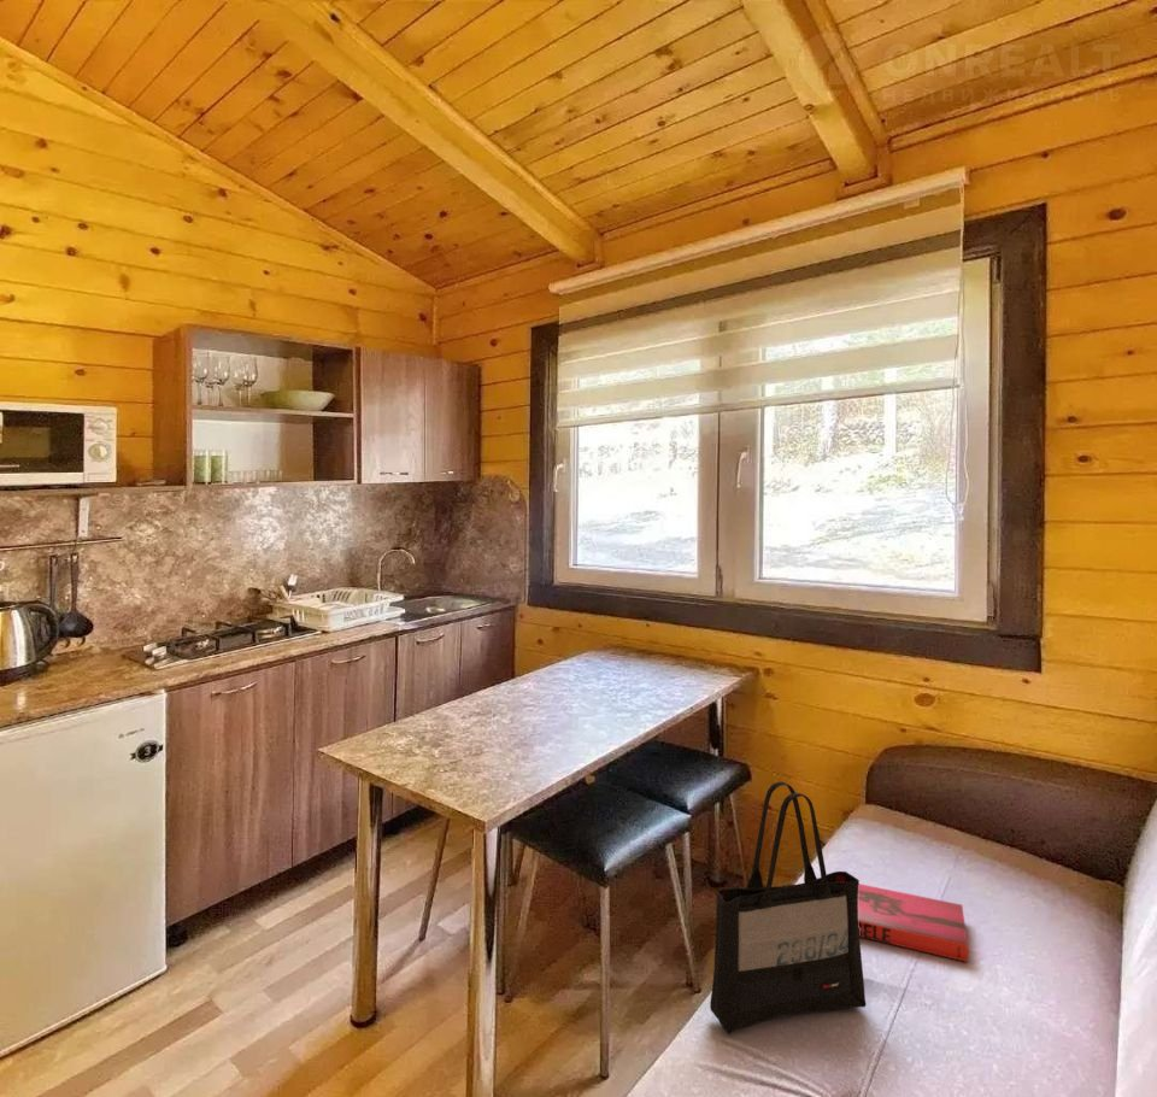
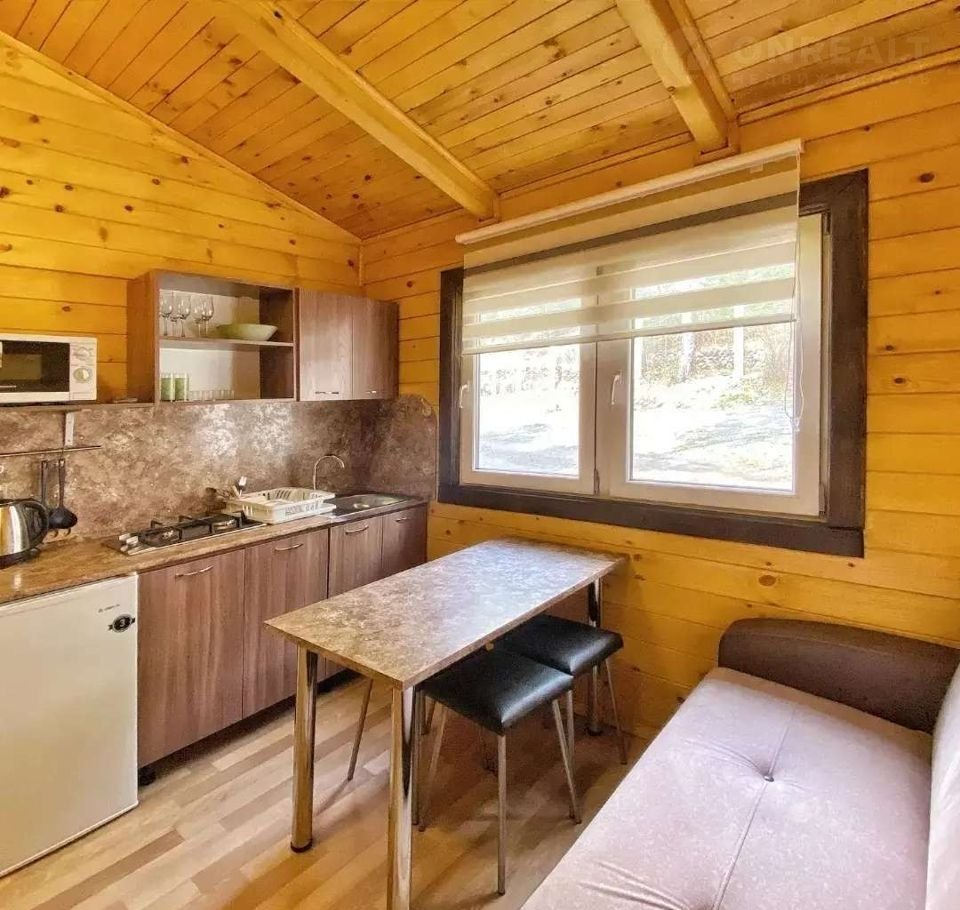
- hardback book (899, 917)
- tote bag (788, 901)
